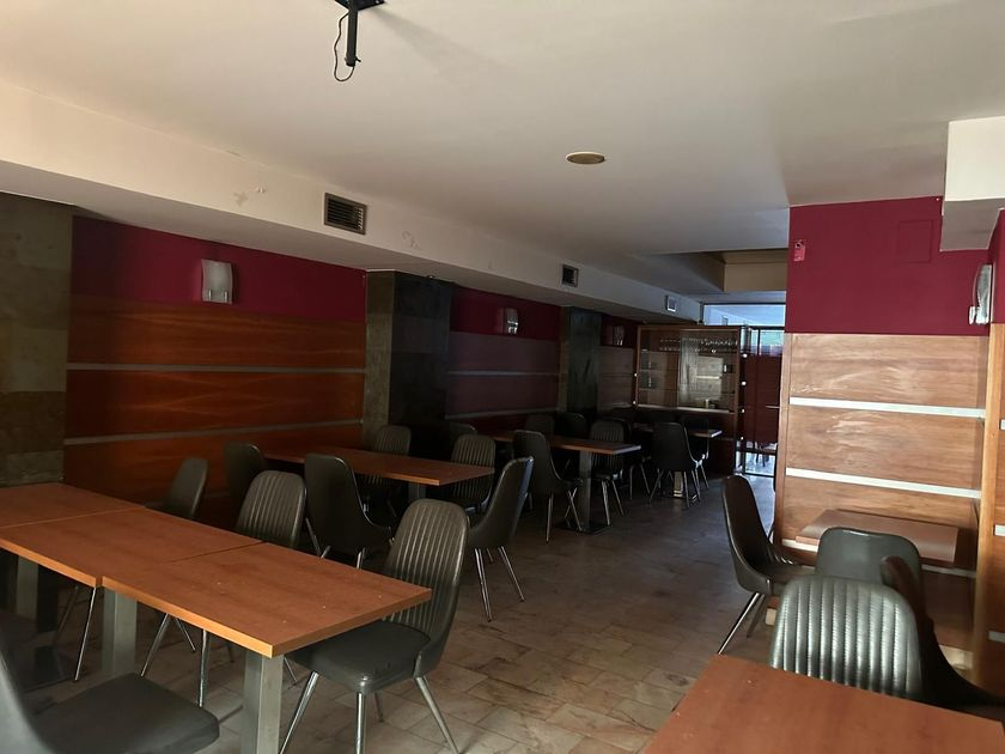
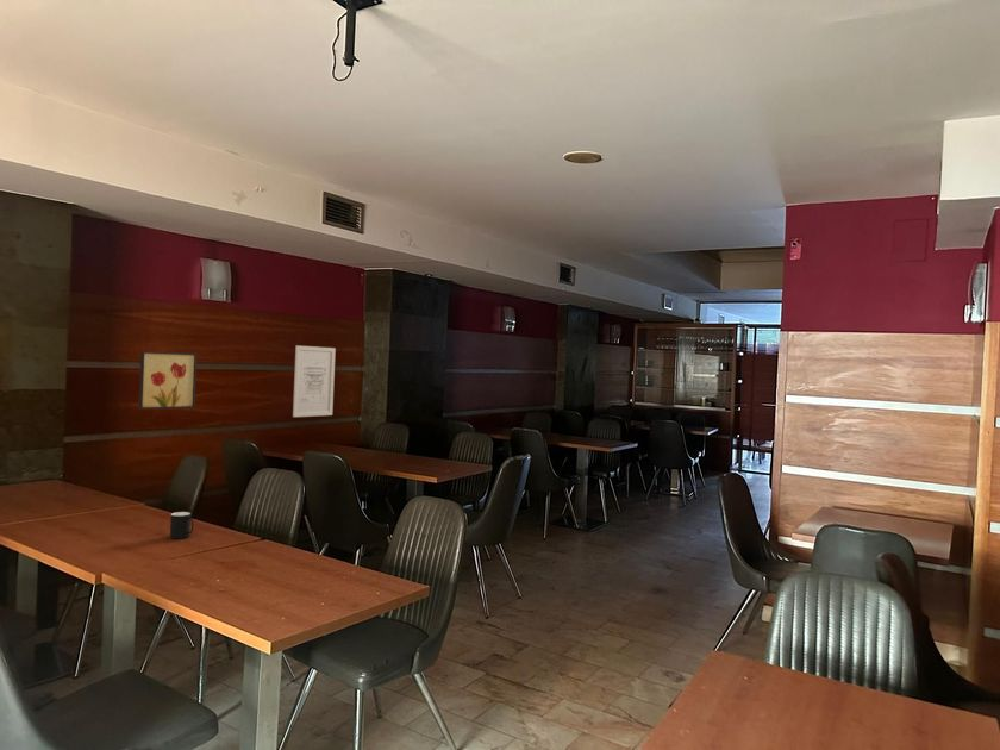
+ cup (182, 525)
+ wall art (314, 381)
+ wall art (168, 380)
